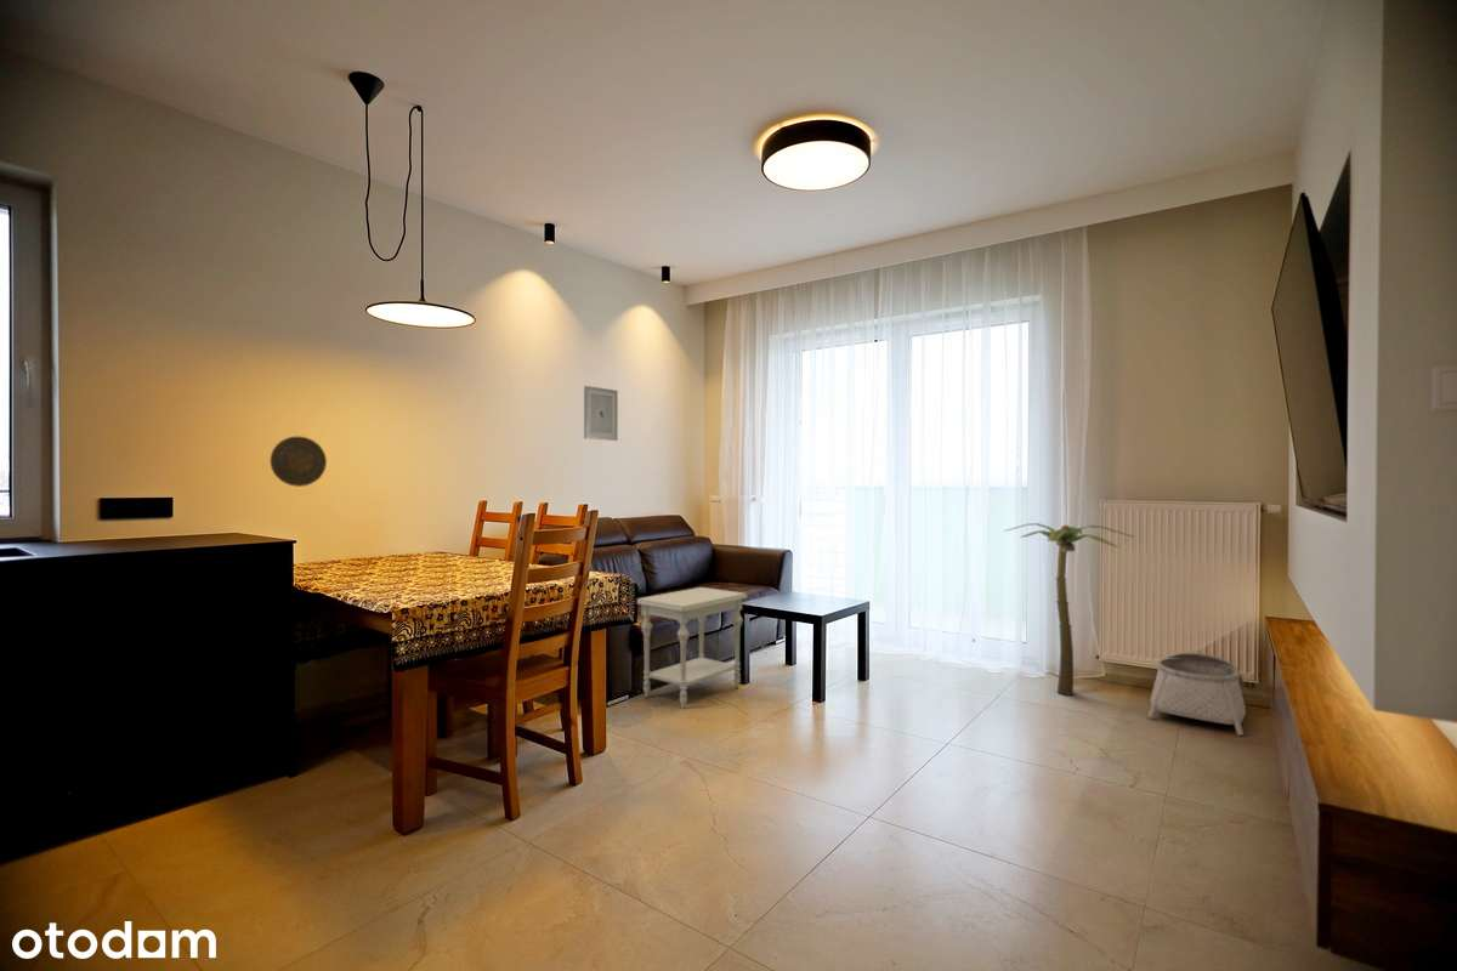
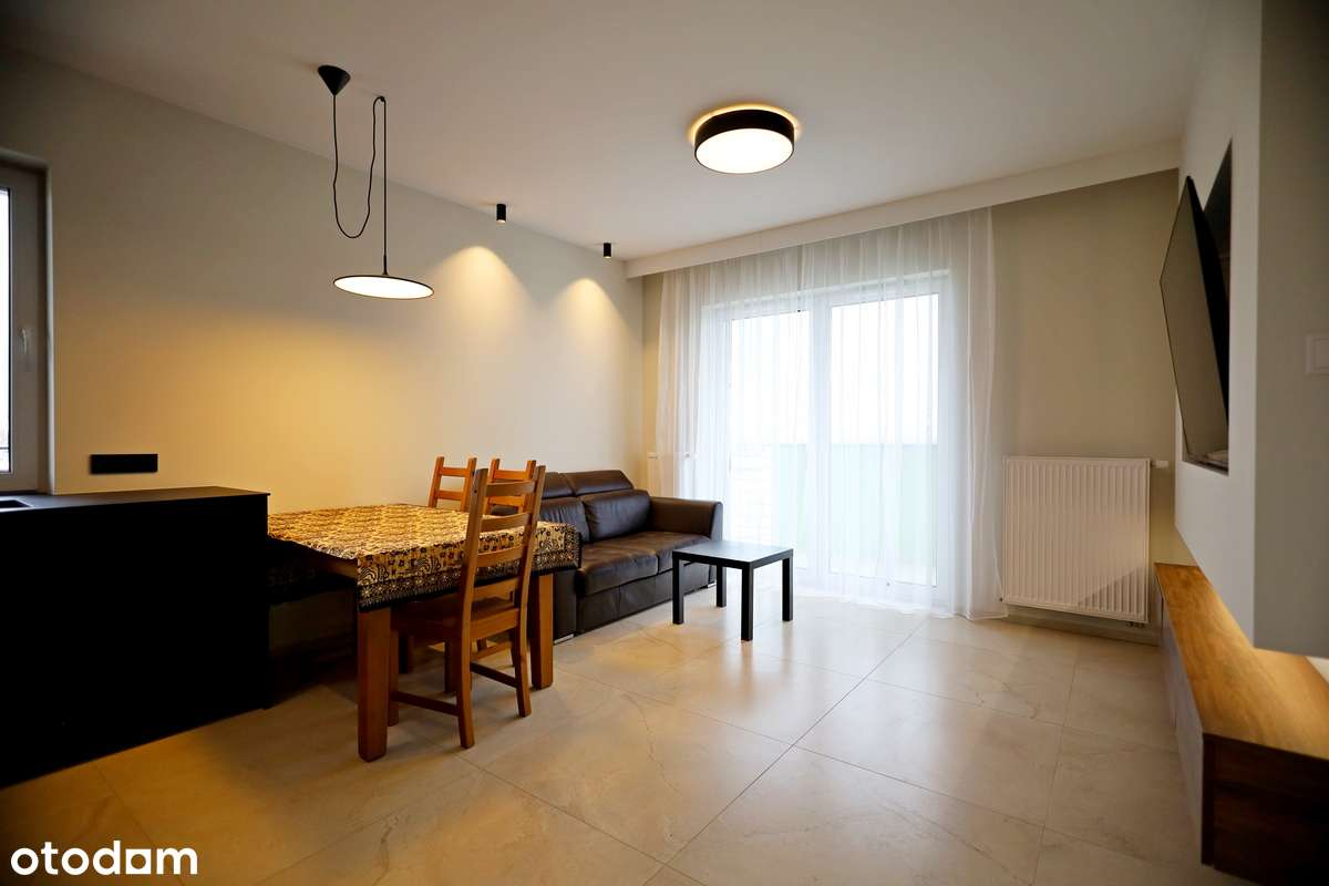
- palm tree (1065, 608)
- side table (686, 642)
- decorative plate (299, 461)
- wall art (601, 414)
- basket (1198, 683)
